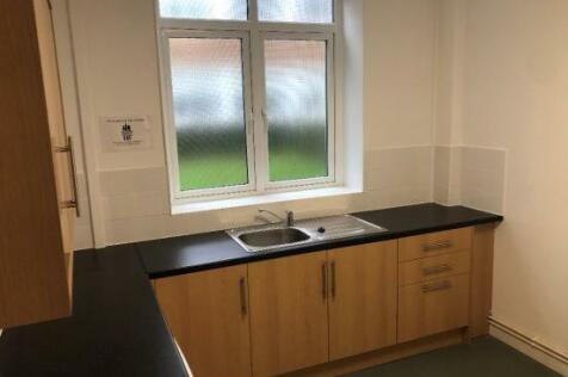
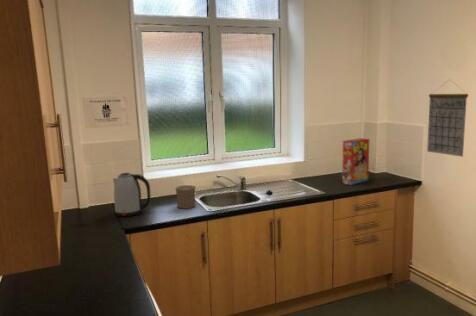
+ kettle (132, 192)
+ calendar (446, 117)
+ cereal box (355, 161)
+ cup (185, 196)
